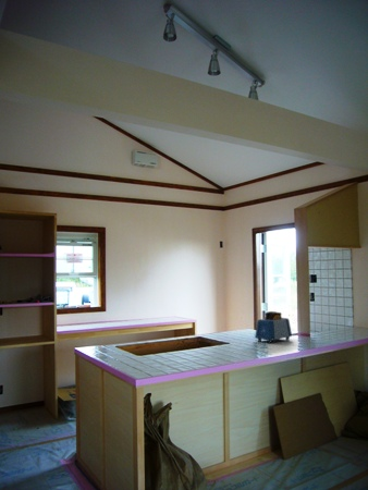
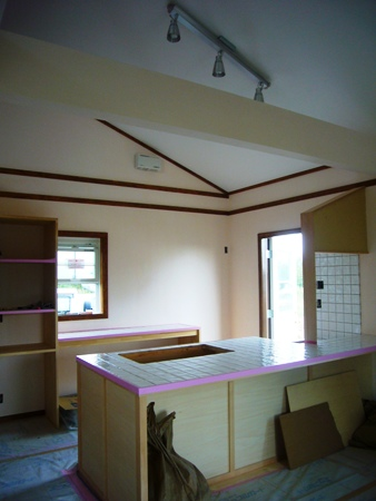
- toaster (273, 326)
